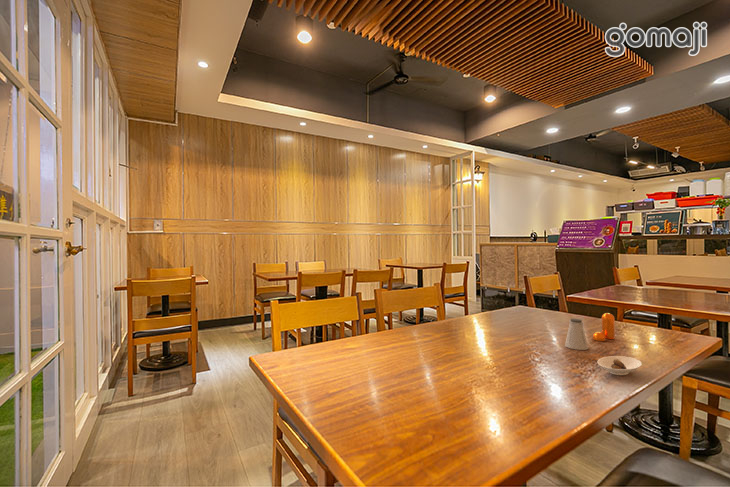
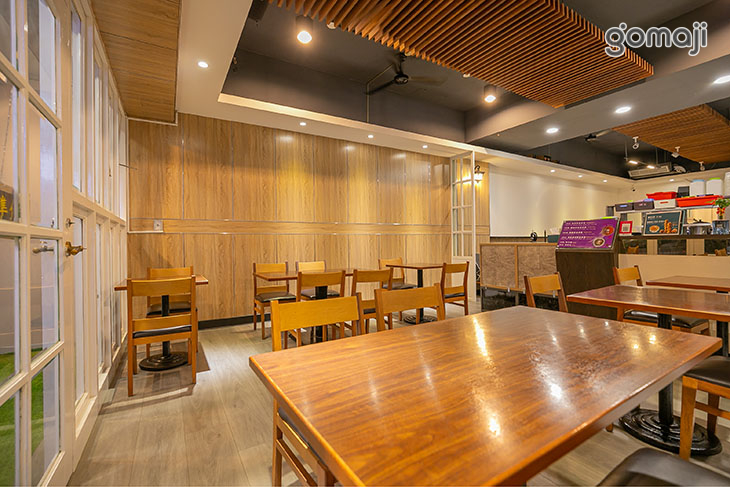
- pepper shaker (603, 326)
- saucer (619, 366)
- saltshaker (576, 333)
